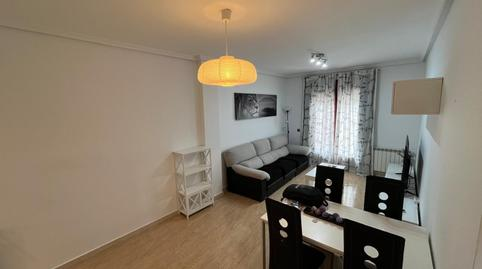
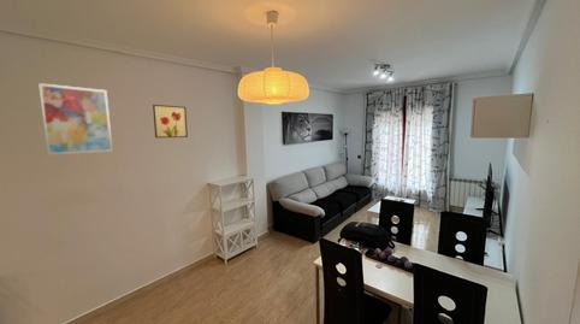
+ wall art (170, 122)
+ wall art (78, 120)
